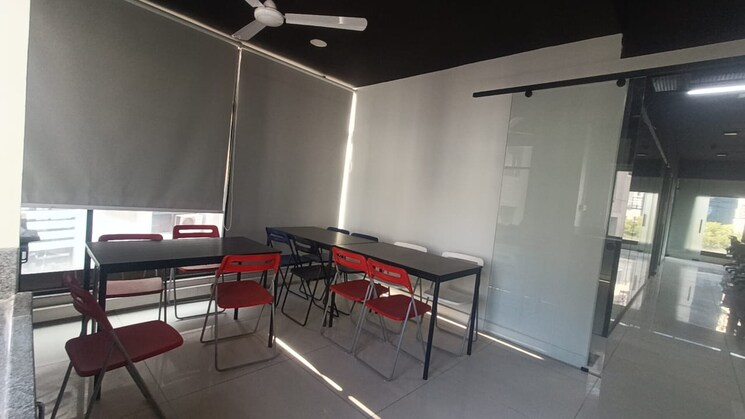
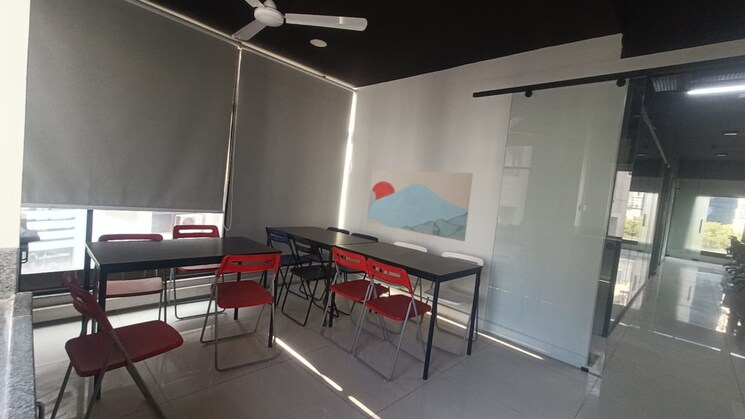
+ wall art (412, 201)
